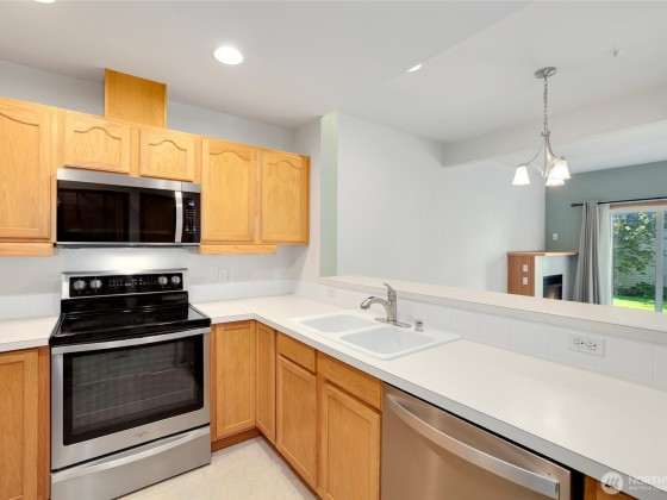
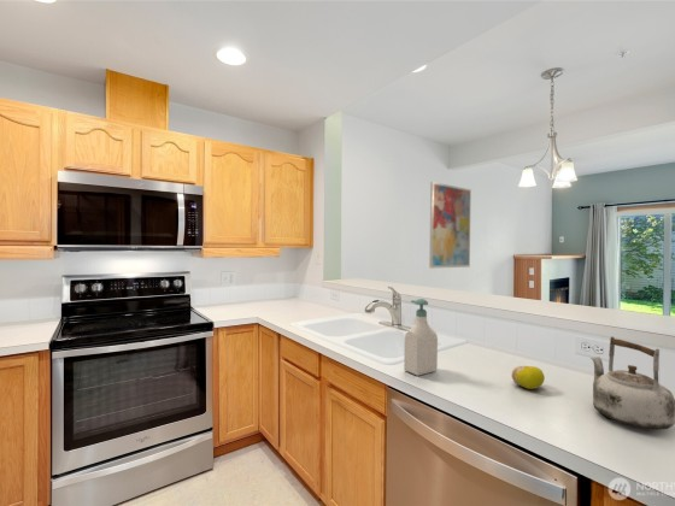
+ fruit (527, 375)
+ soap bottle (418, 334)
+ wall art (451, 226)
+ kettle (624, 377)
